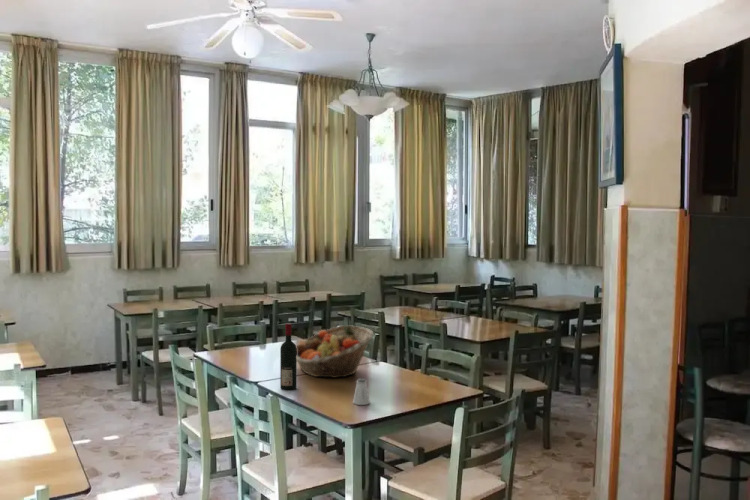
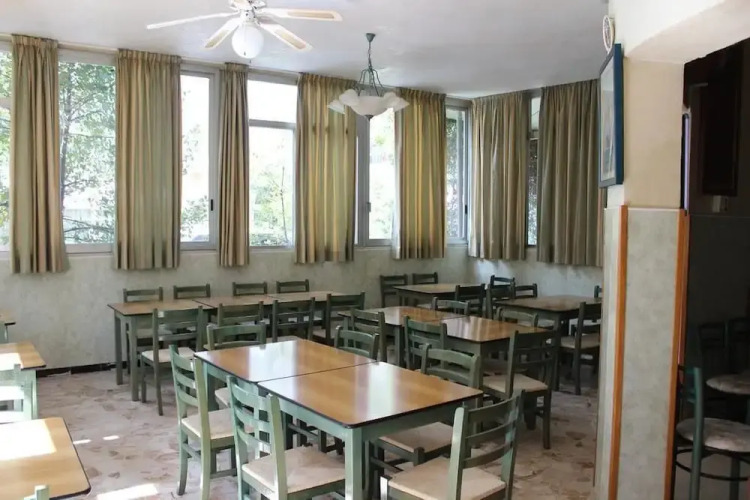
- saltshaker (361, 391)
- fruit basket (332, 350)
- alcohol (288, 356)
